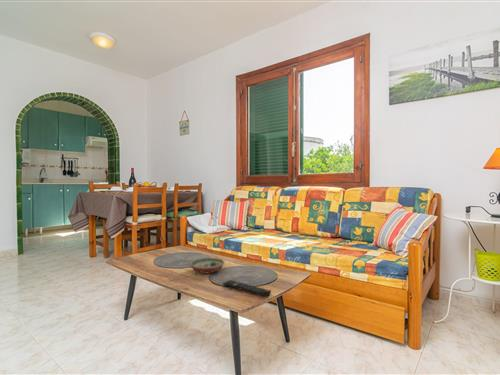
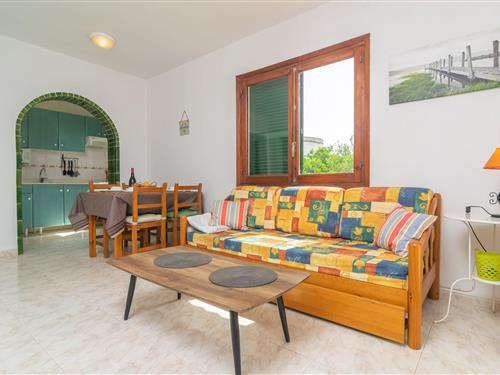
- decorative bowl (207, 266)
- remote control (246, 288)
